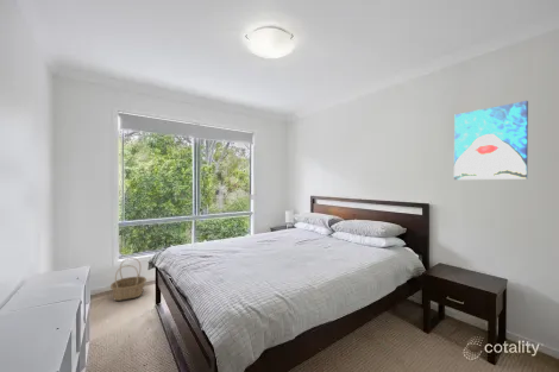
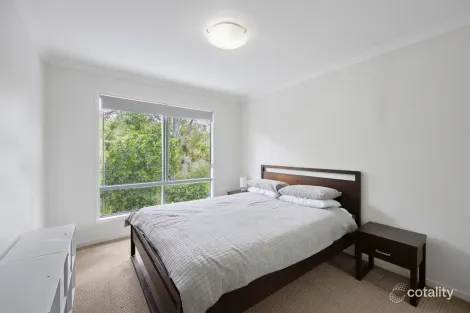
- wall art (488, 144)
- basket (128, 278)
